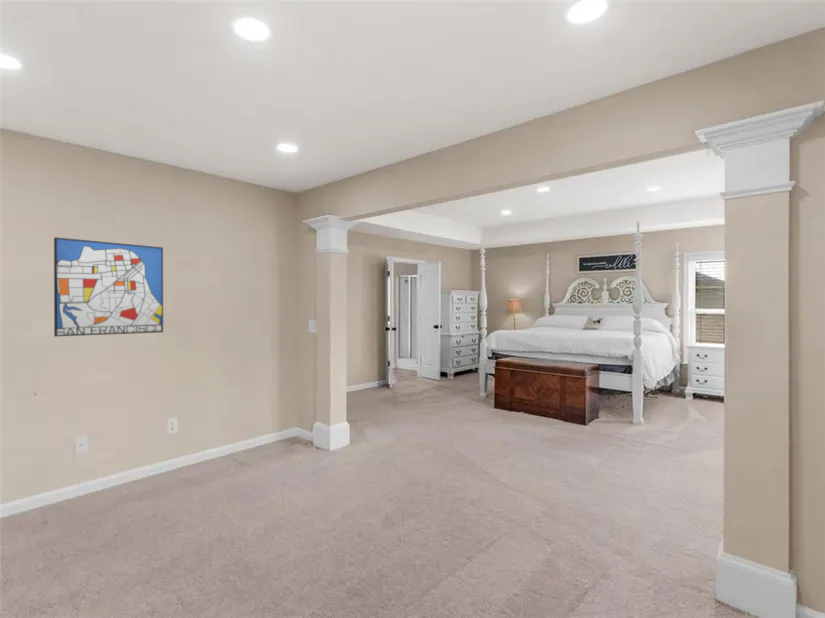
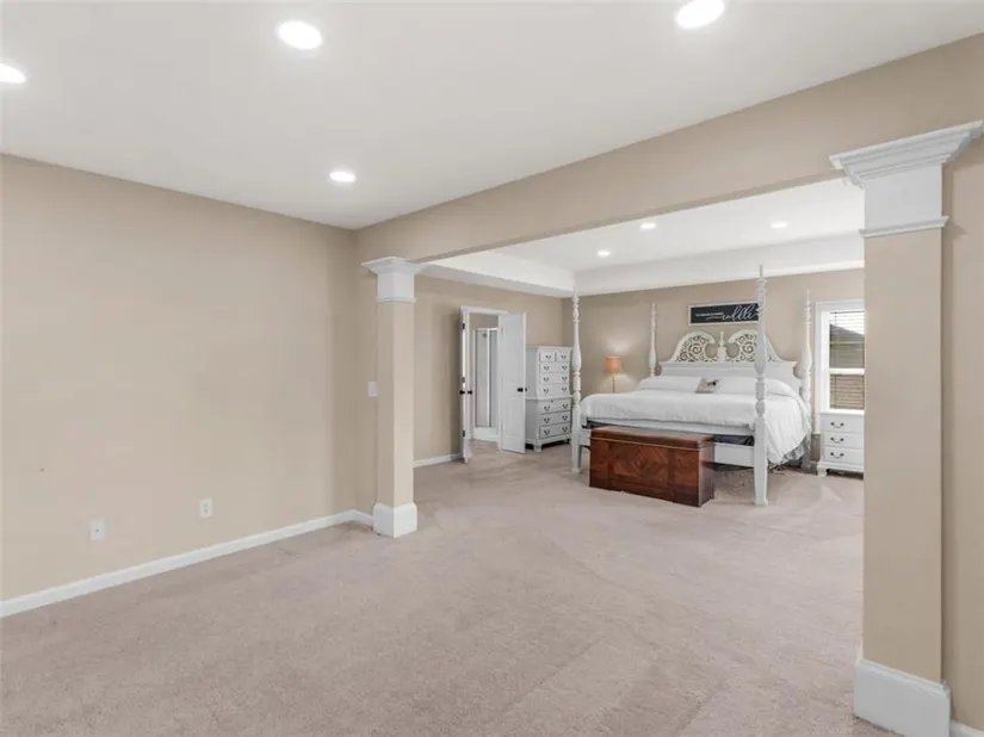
- wall art (112, 288)
